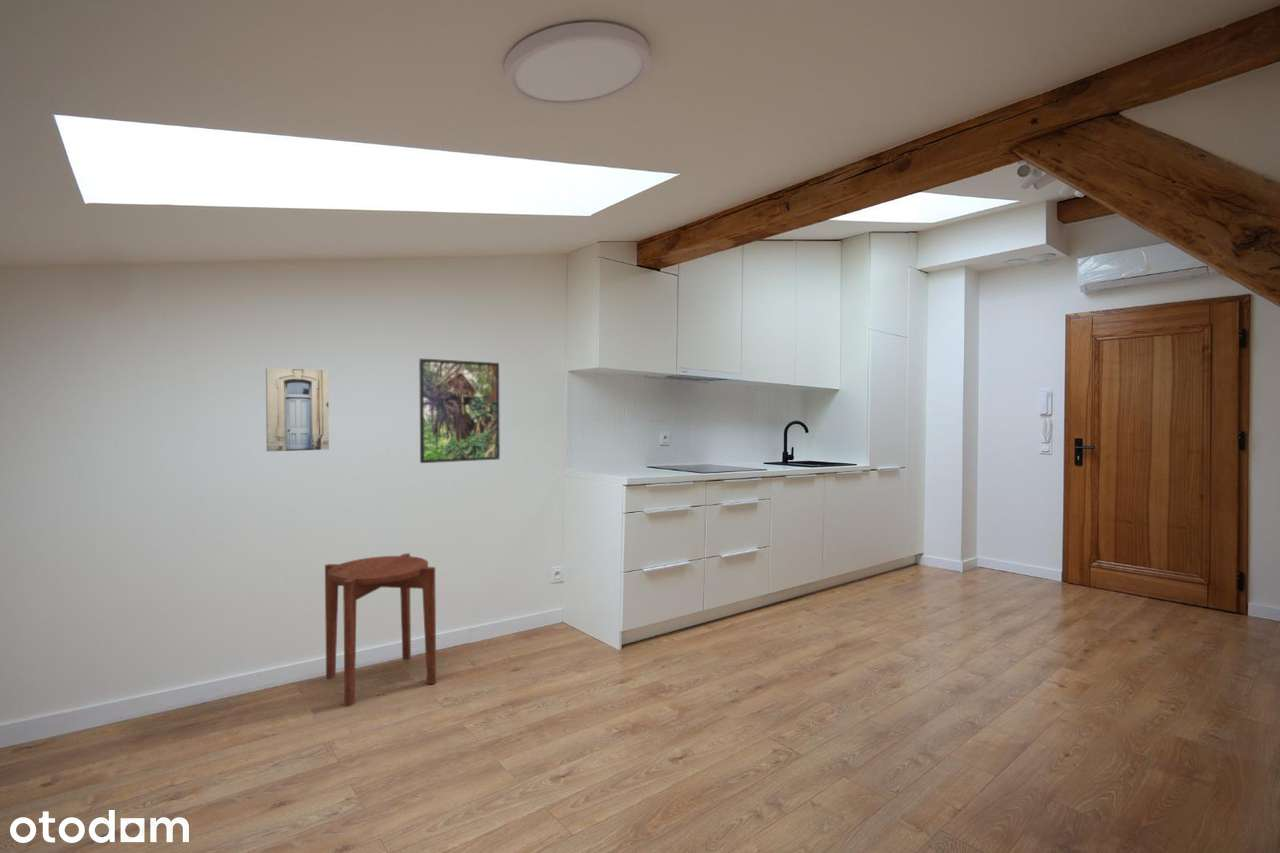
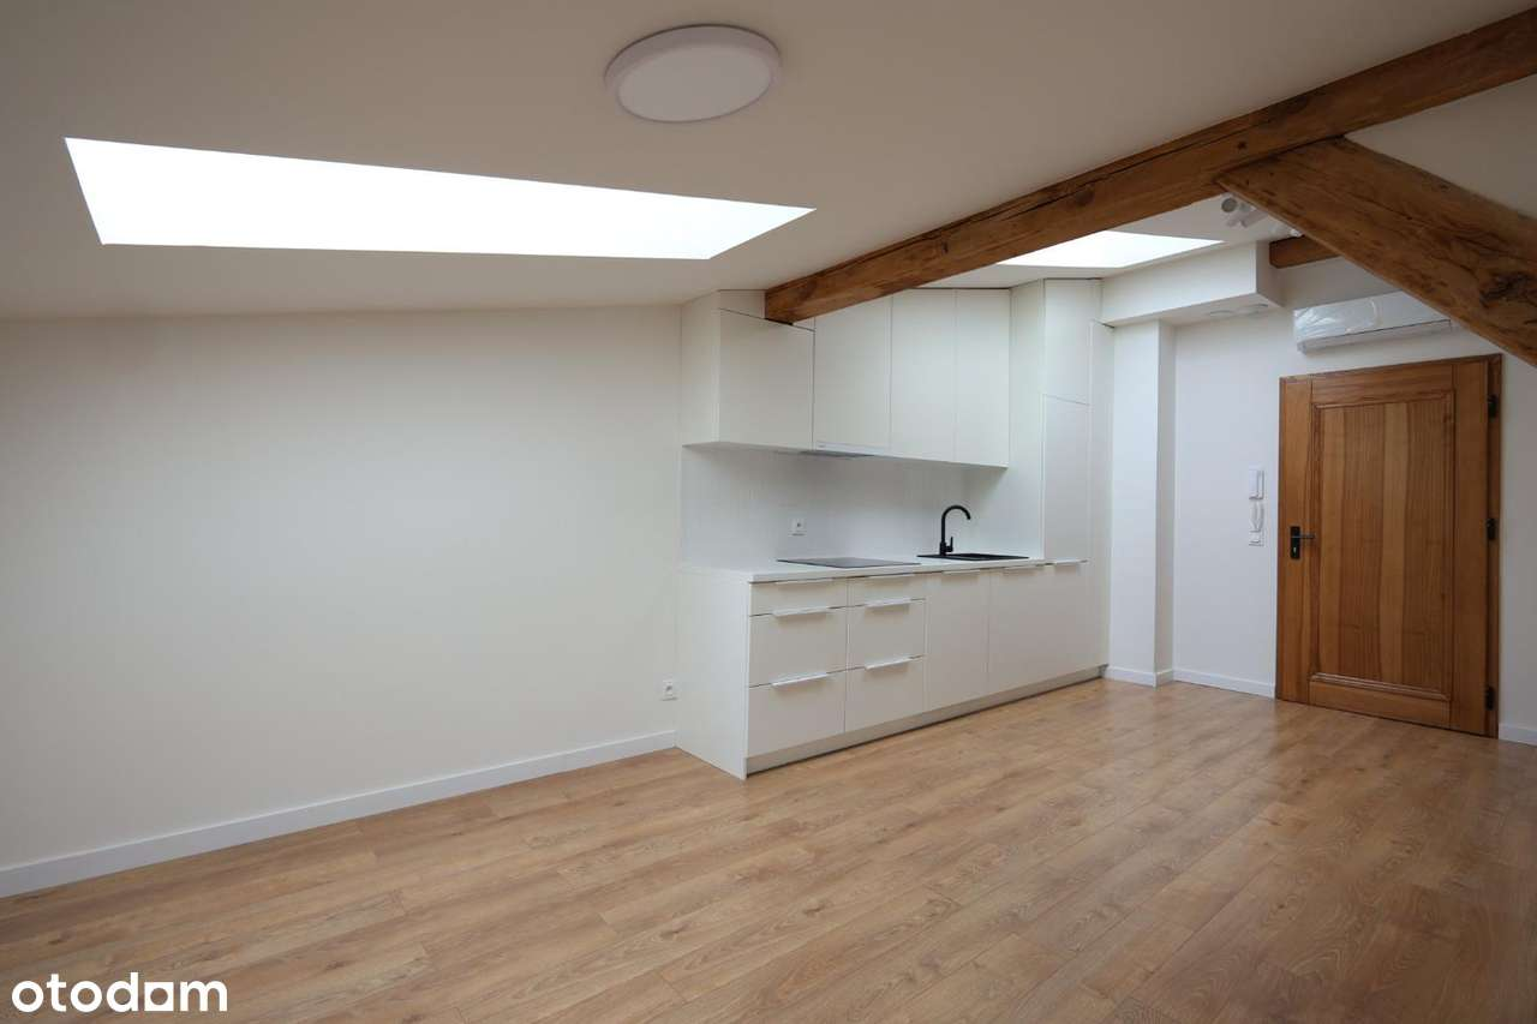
- wall art (298, 410)
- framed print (461, 411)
- side table (401, 623)
